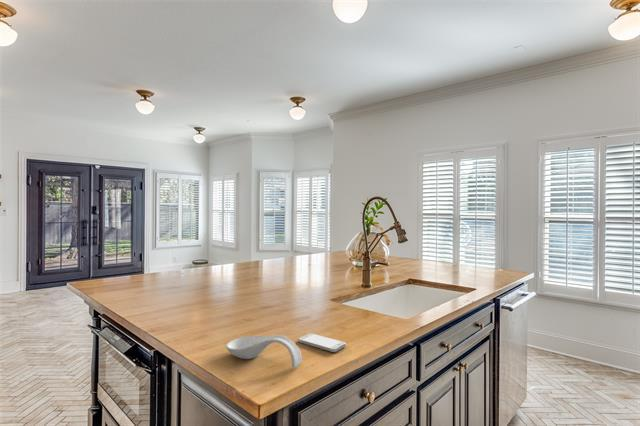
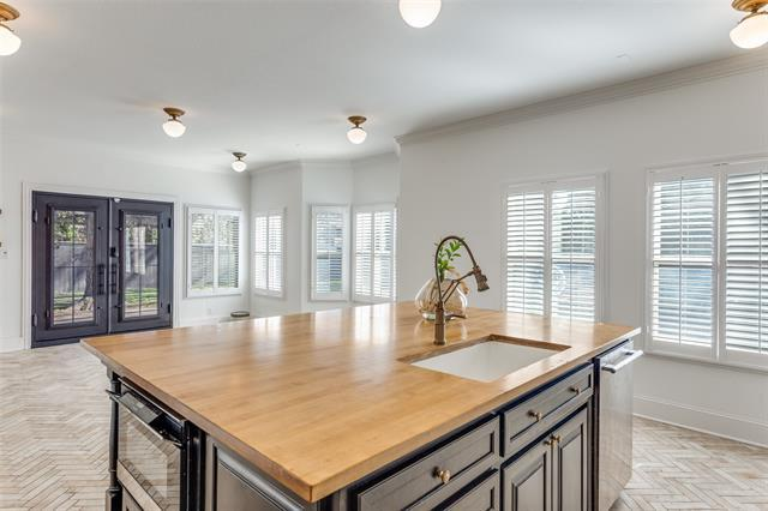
- spoon rest (263, 346)
- smartphone (321, 342)
